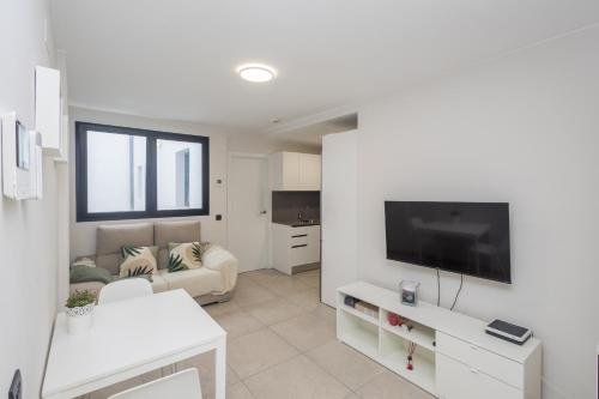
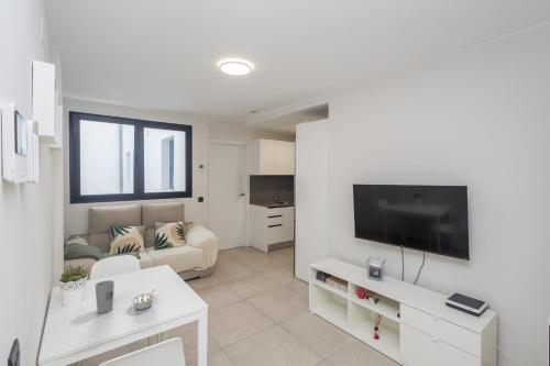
+ legume (143, 300)
+ cup (105, 296)
